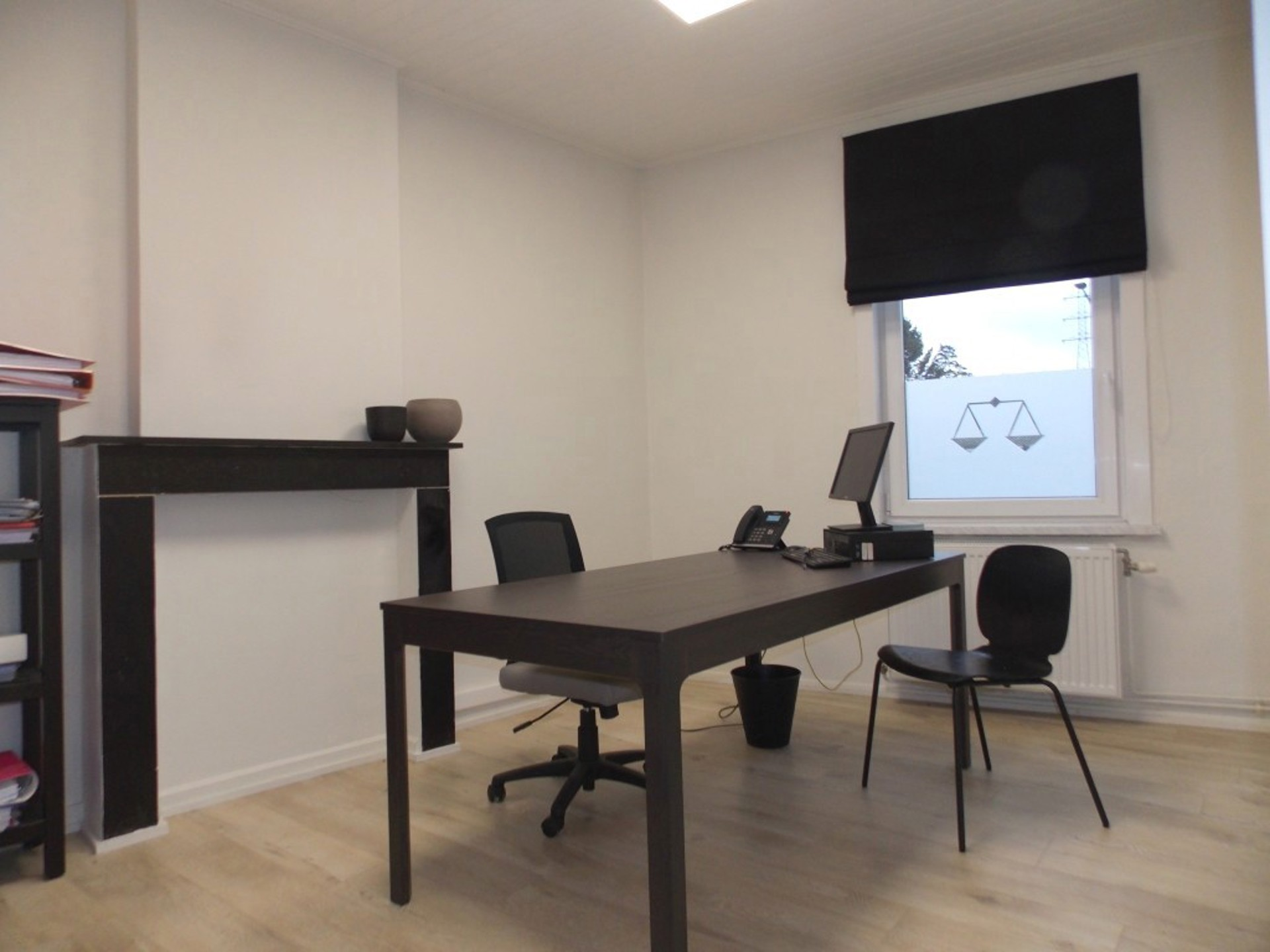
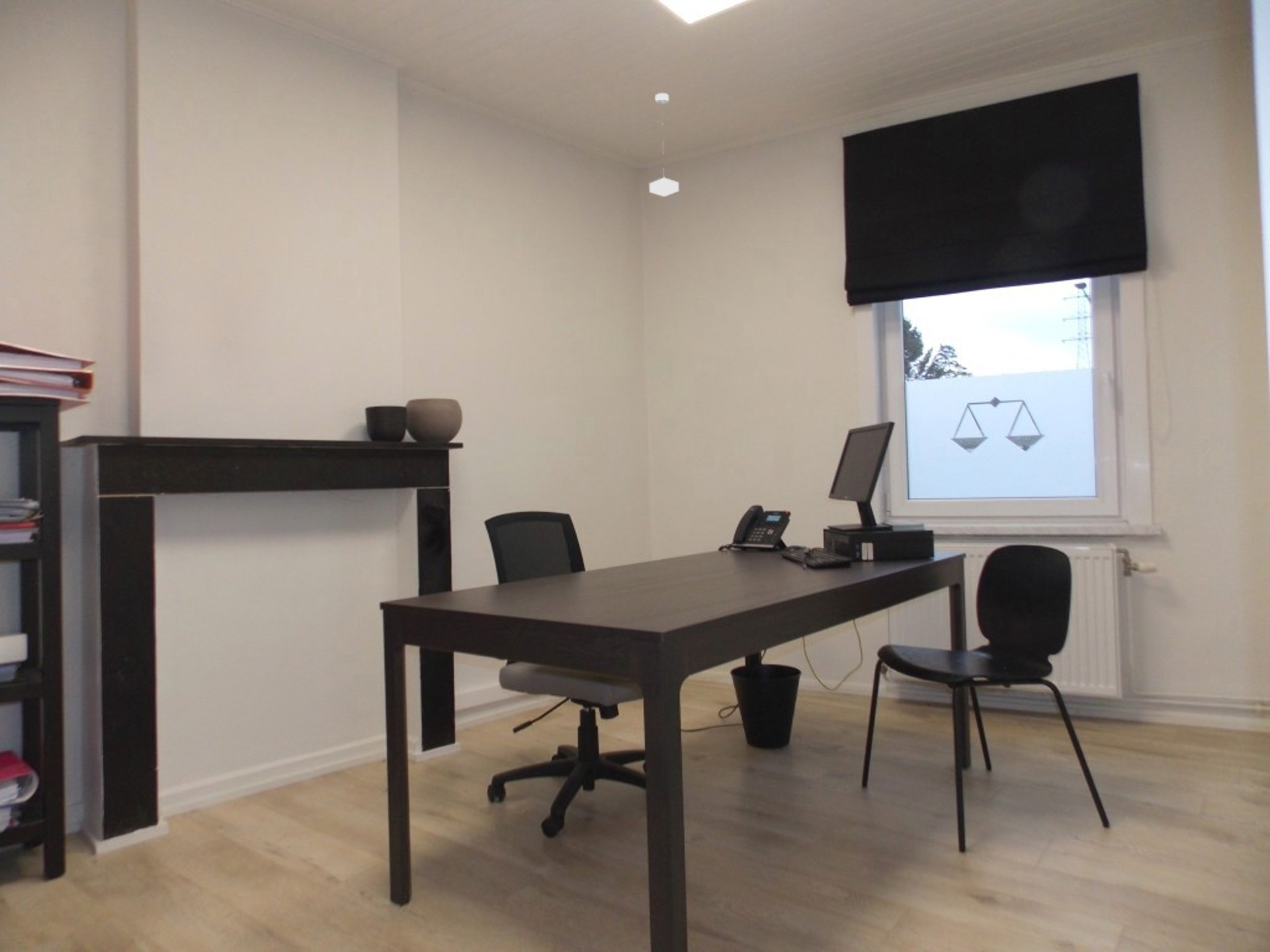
+ pendant lamp (663, 143)
